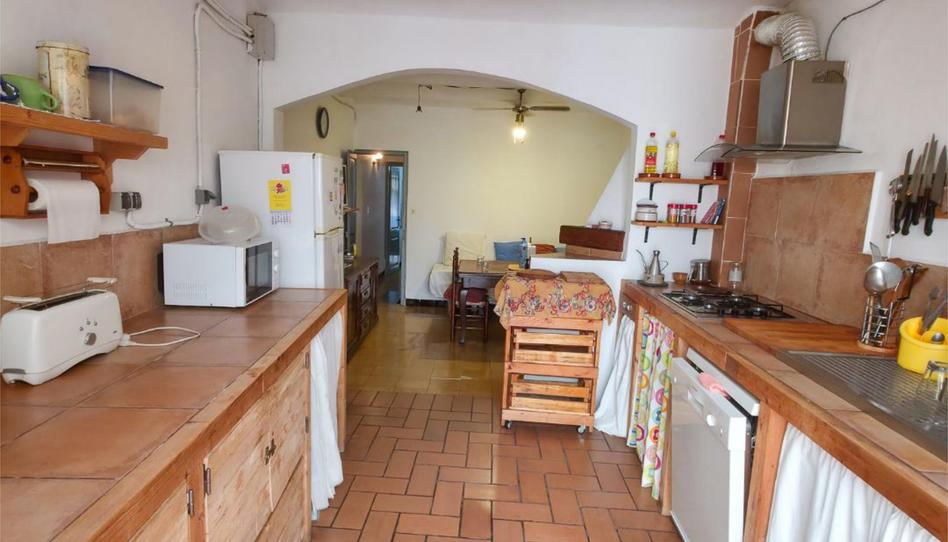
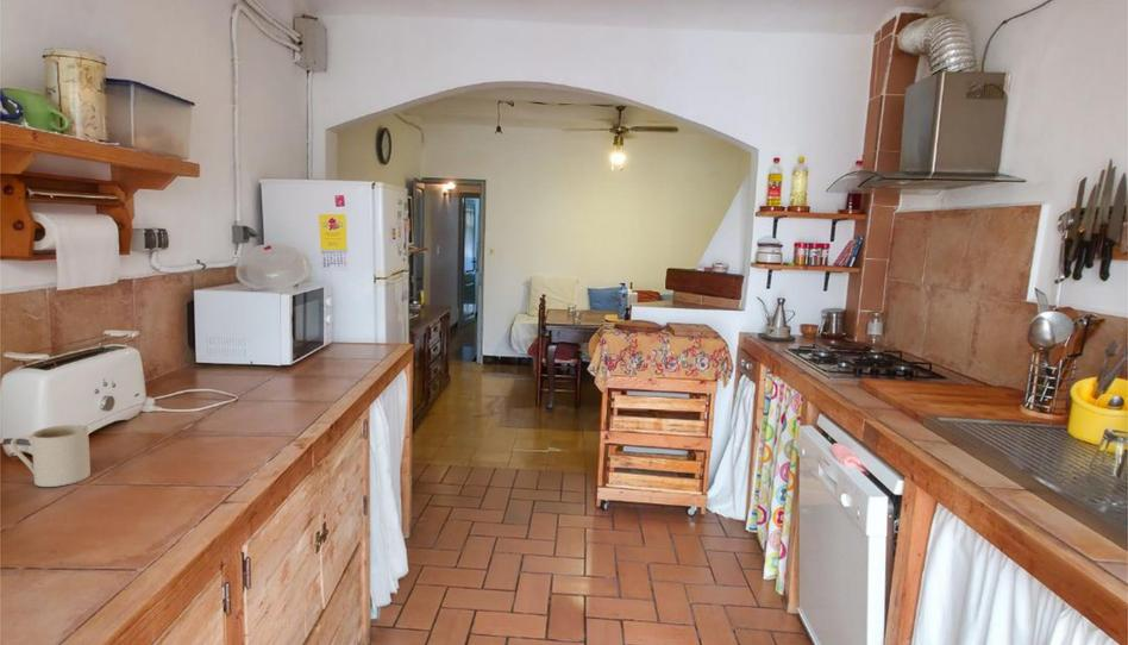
+ mug (50, 455)
